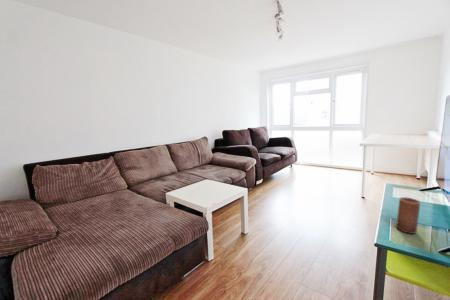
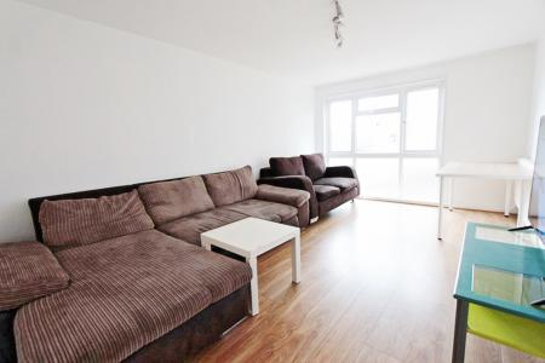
- candle (407, 214)
